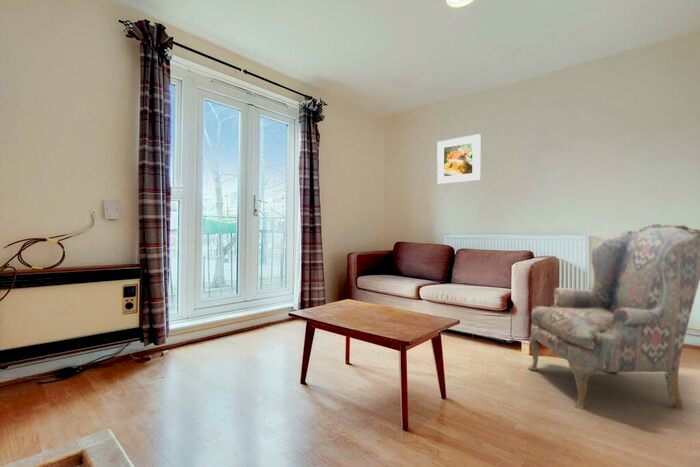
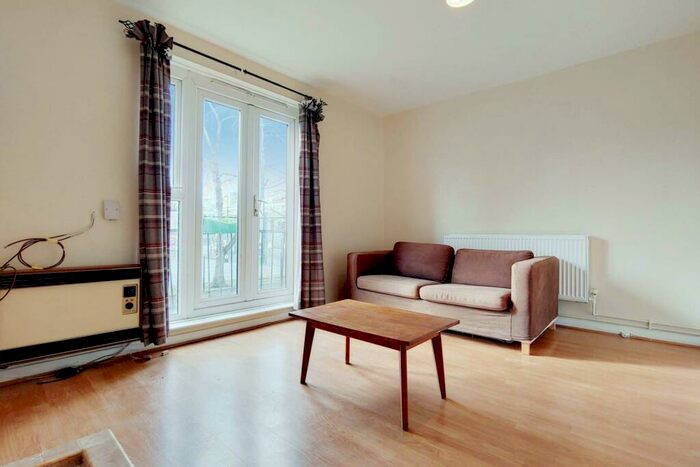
- armchair (607, 305)
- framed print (458, 160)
